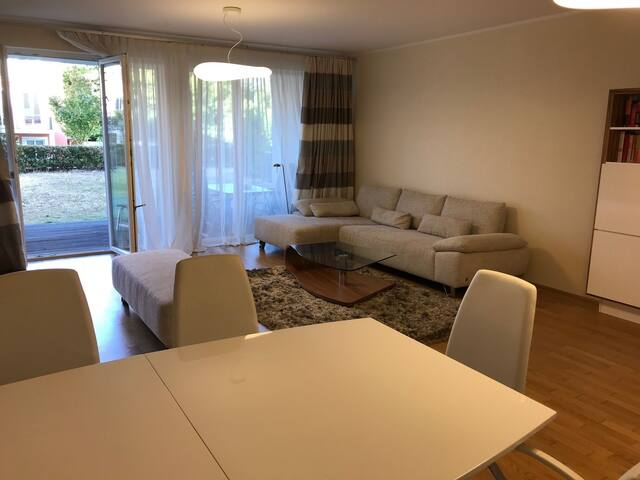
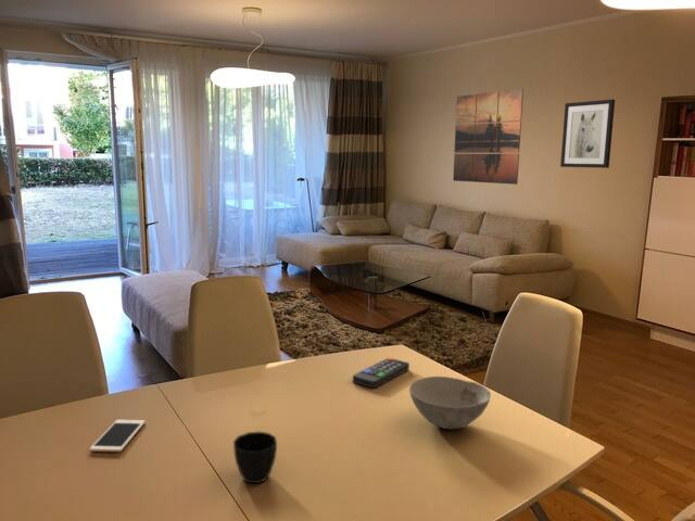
+ cup (255, 457)
+ cell phone (118, 434)
+ bowl (448, 407)
+ remote control (381, 371)
+ wall art (586, 135)
+ wall art (485, 138)
